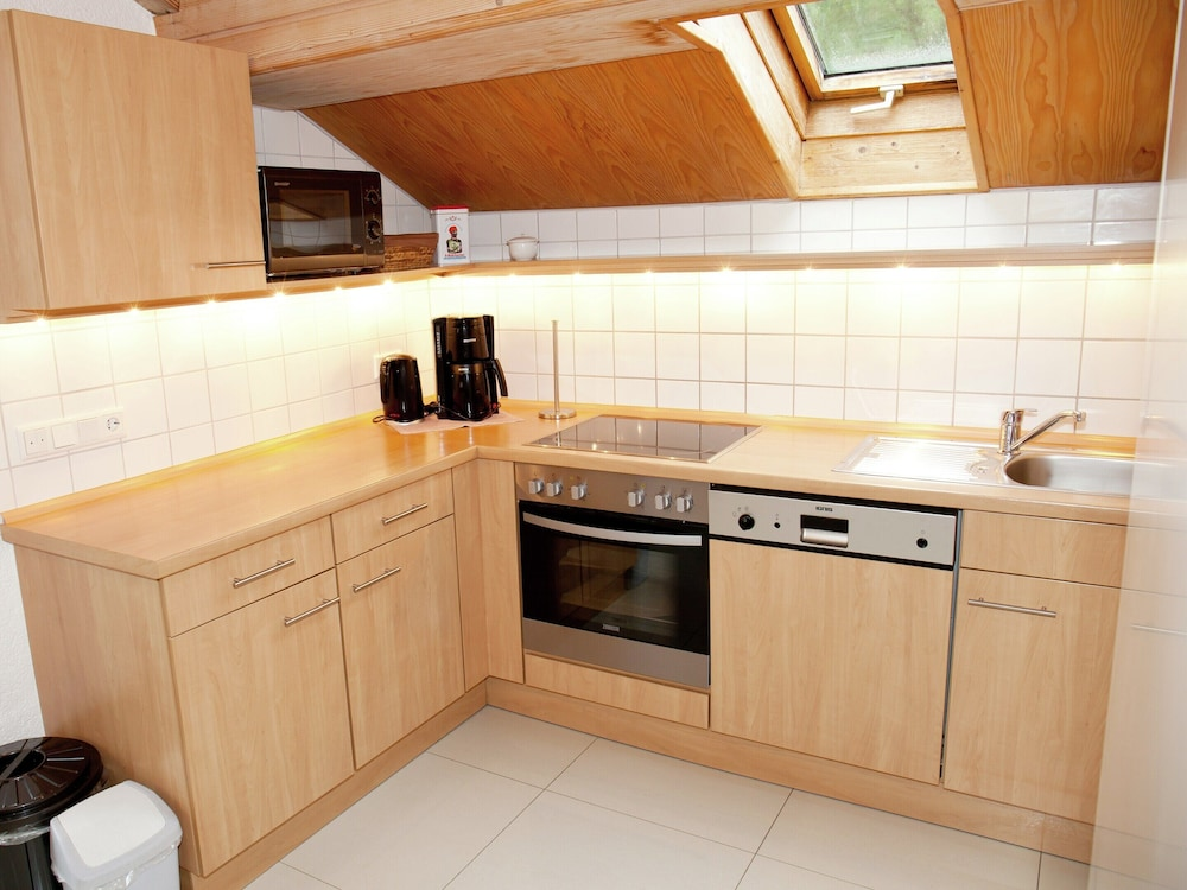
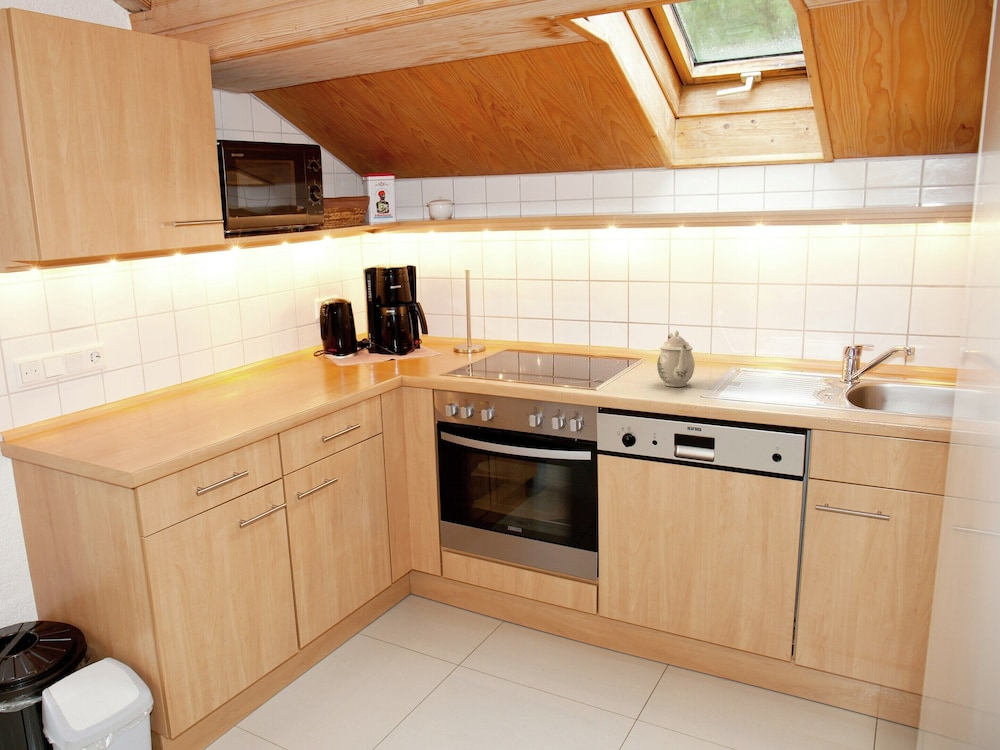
+ teapot (676, 357)
